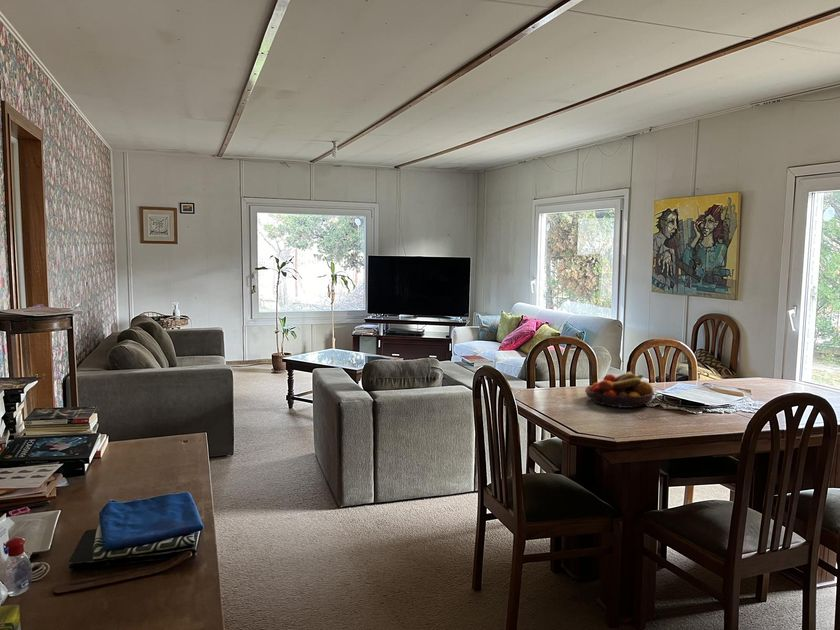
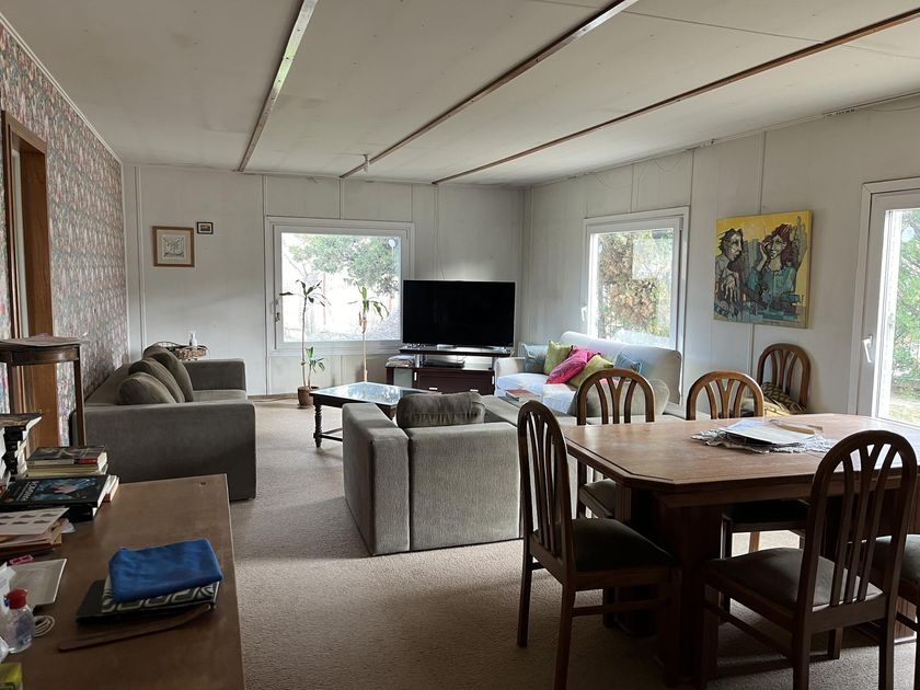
- fruit bowl (619, 387)
